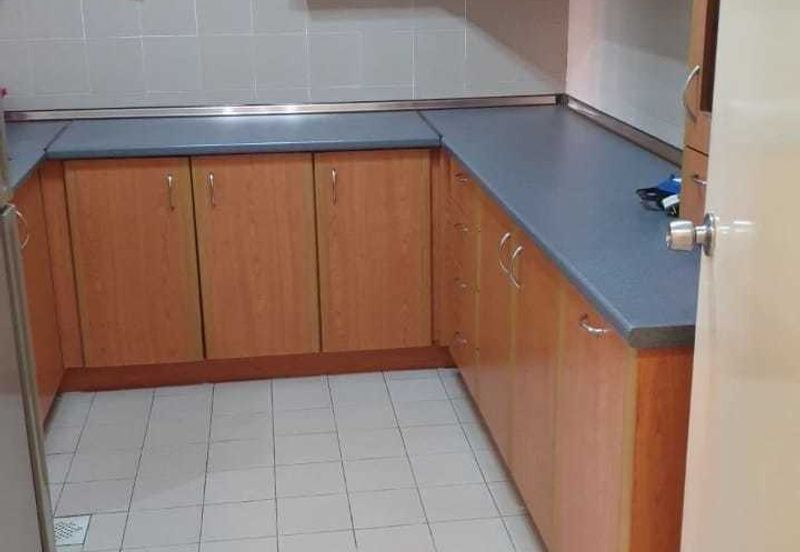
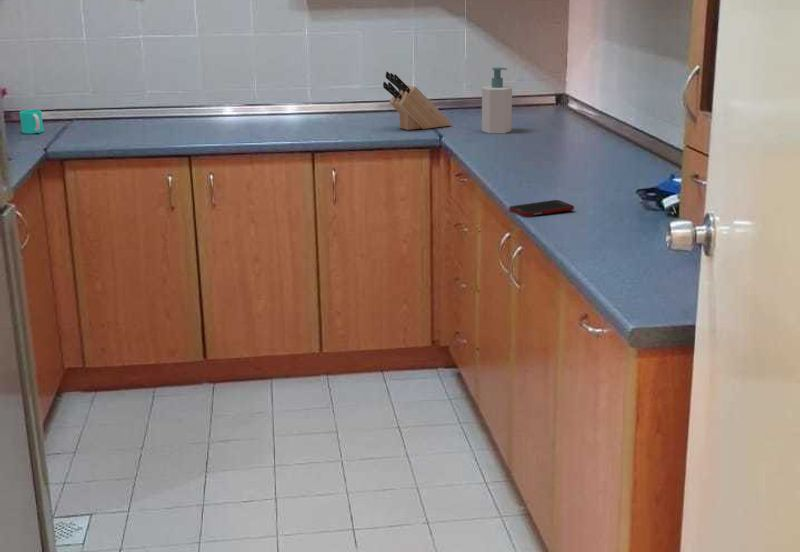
+ cup (33, 122)
+ soap bottle (496, 99)
+ cell phone (541, 208)
+ knife block (416, 99)
